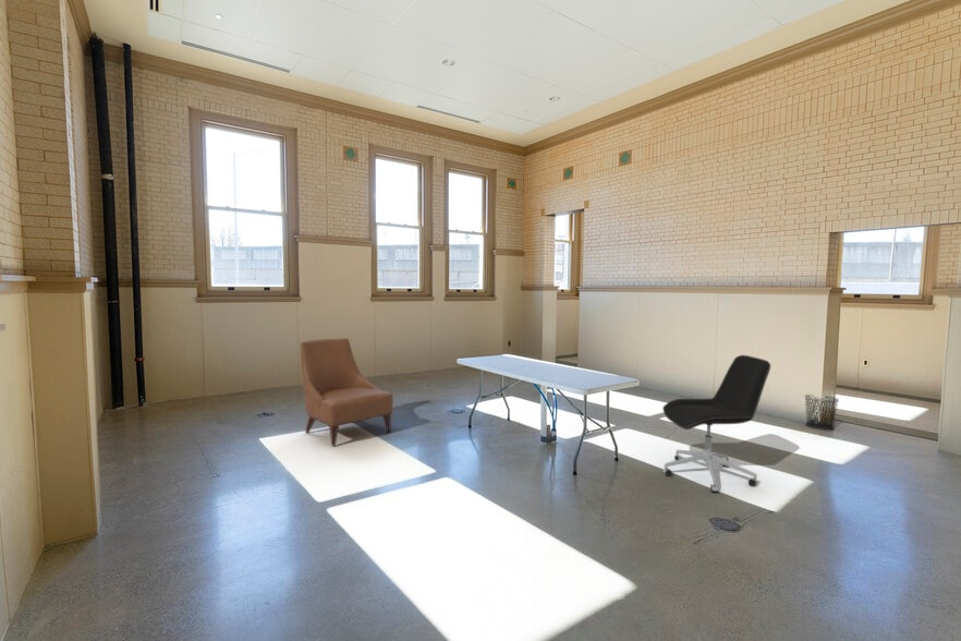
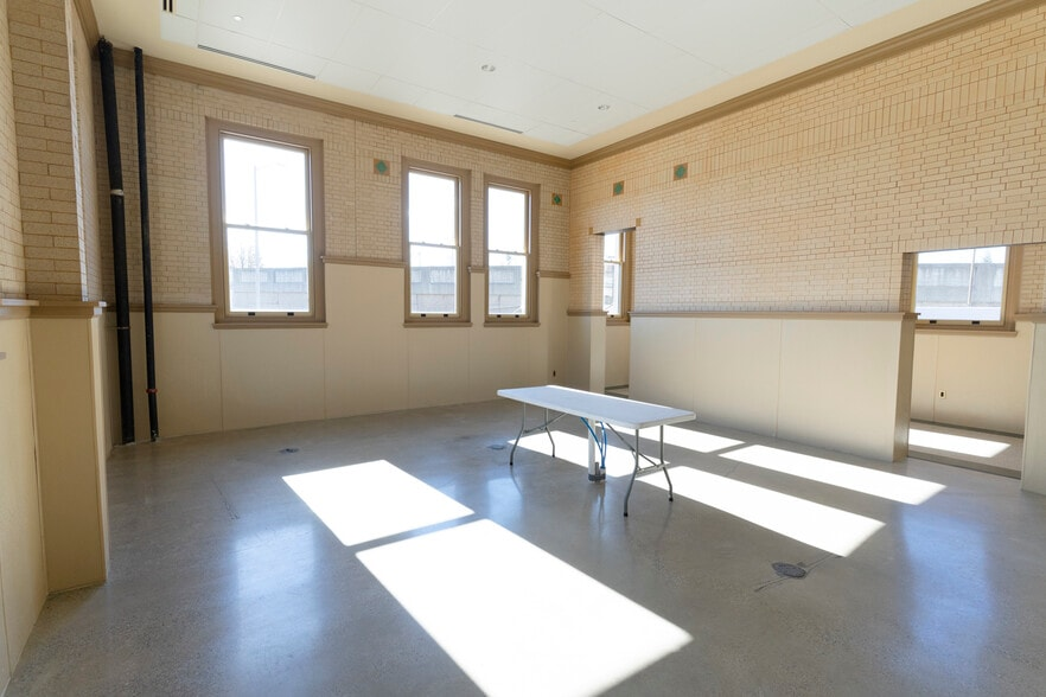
- waste bin (820, 412)
- office chair (709, 416)
- chair (342, 386)
